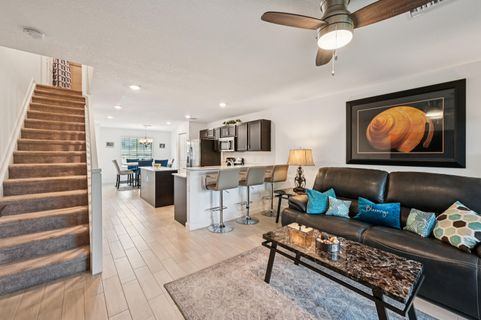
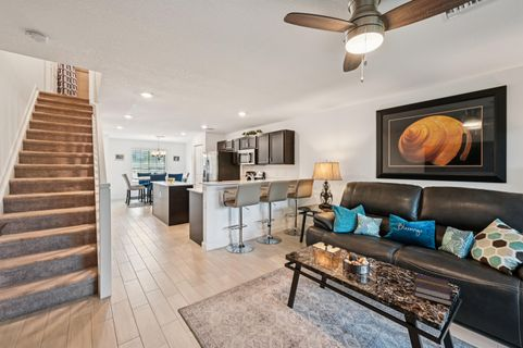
+ book (432, 287)
